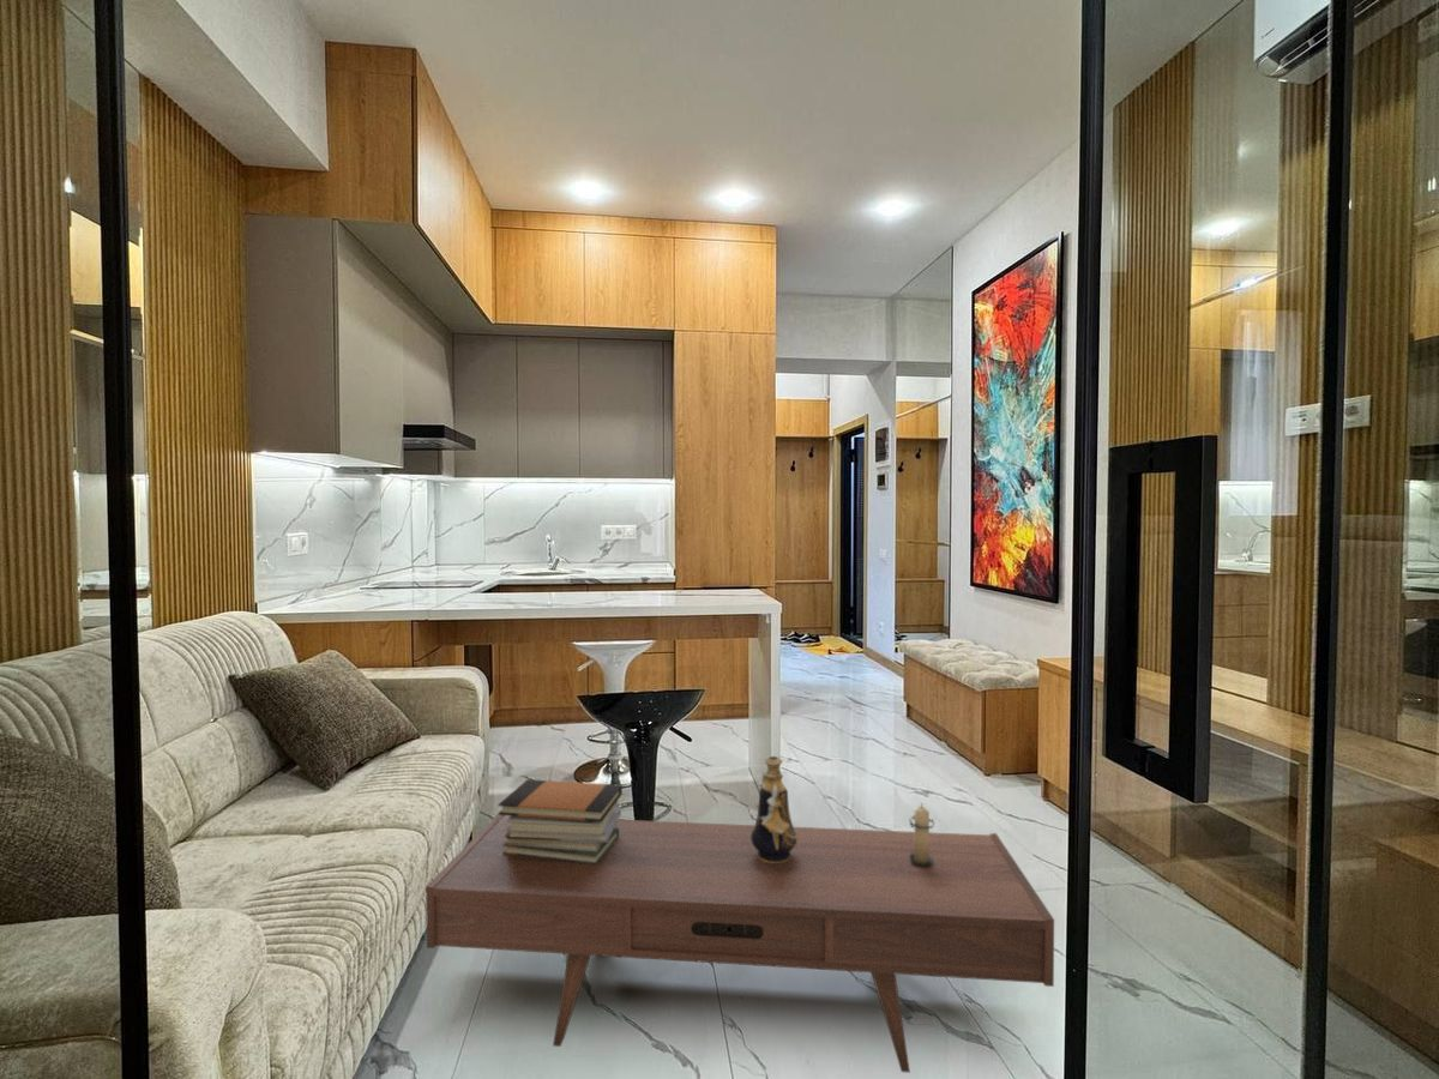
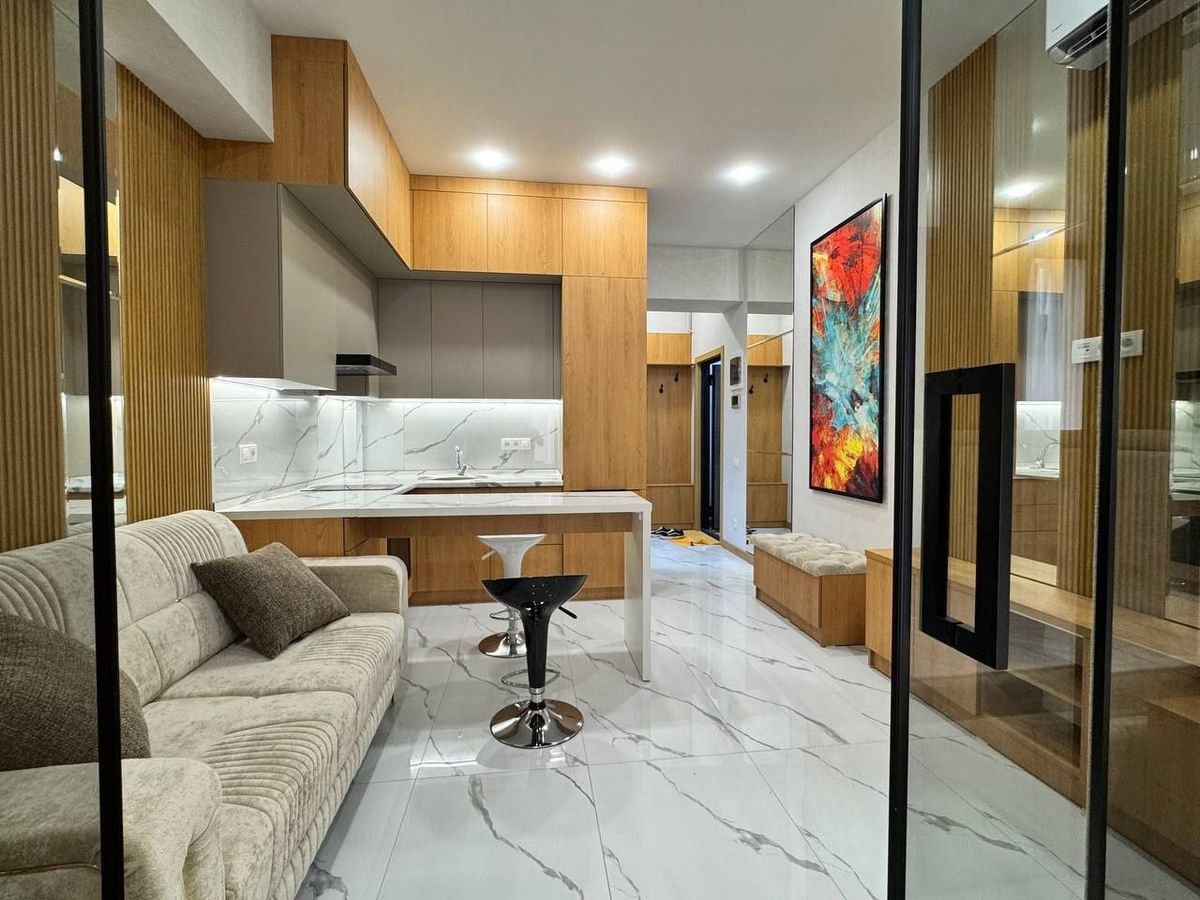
- book stack (562, 818)
- coffee table (733, 929)
- decorative vase (773, 804)
- candle (921, 830)
